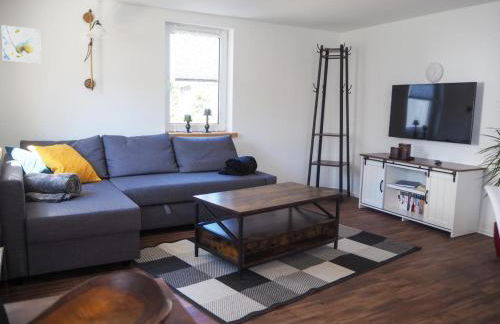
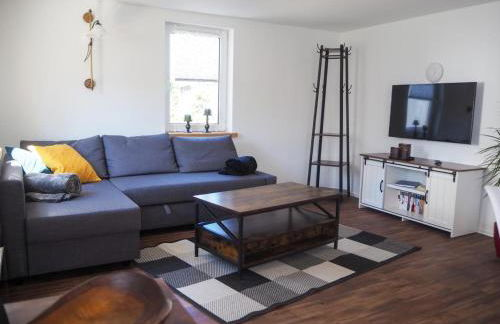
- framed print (21, 44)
